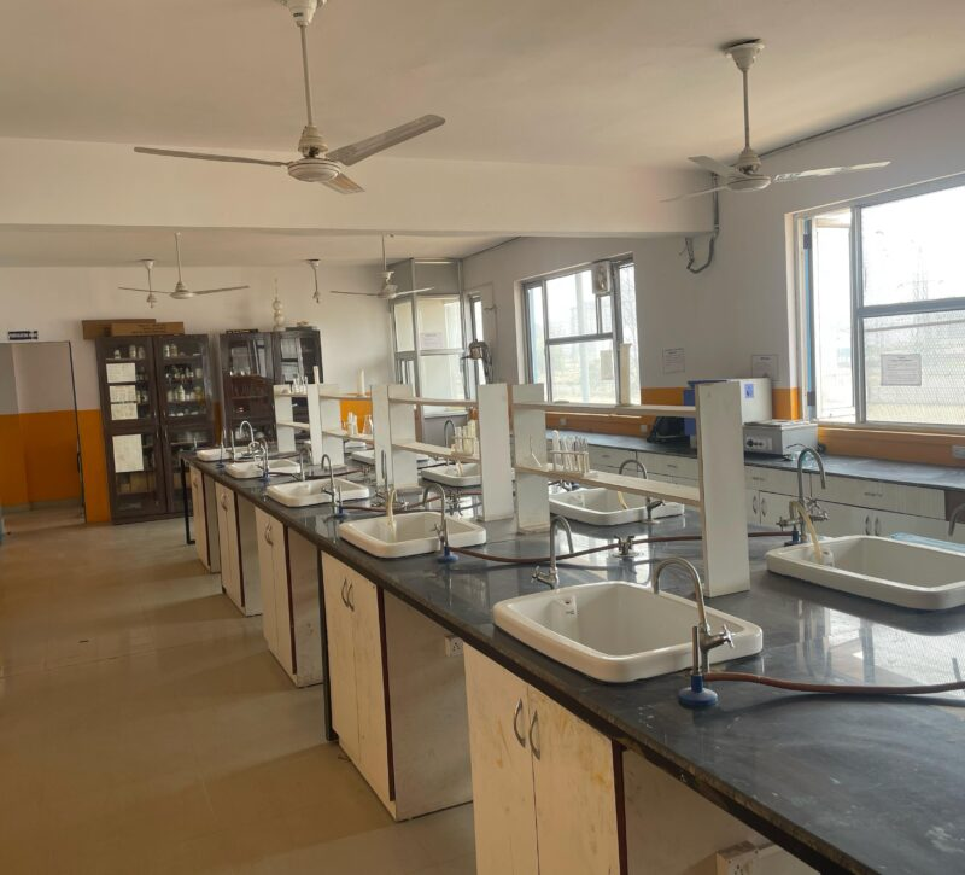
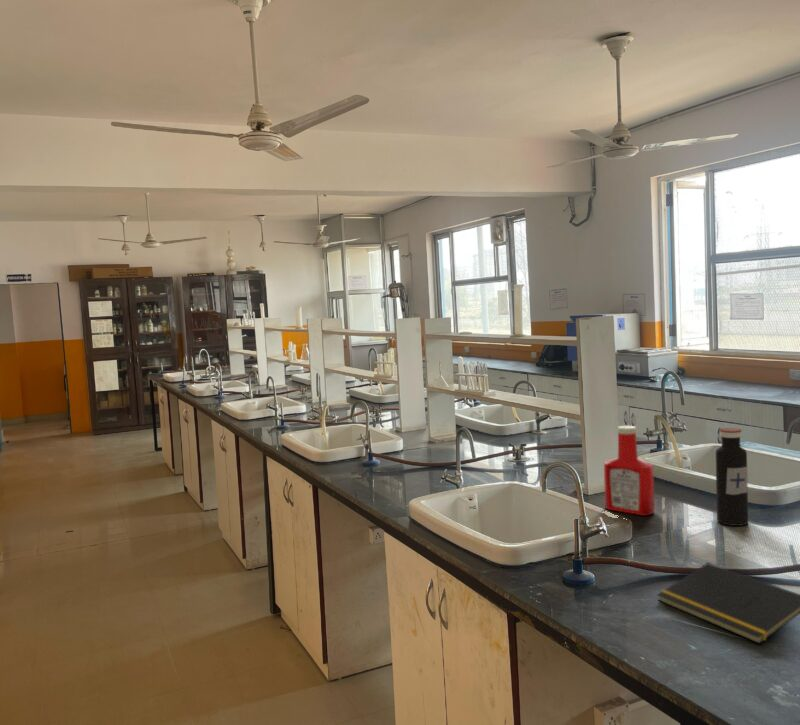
+ notepad (731, 599)
+ soap bottle (628, 468)
+ water bottle (731, 475)
